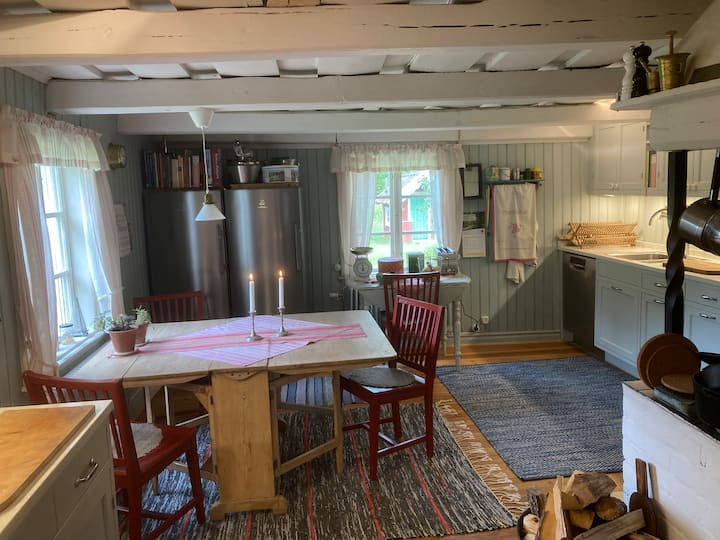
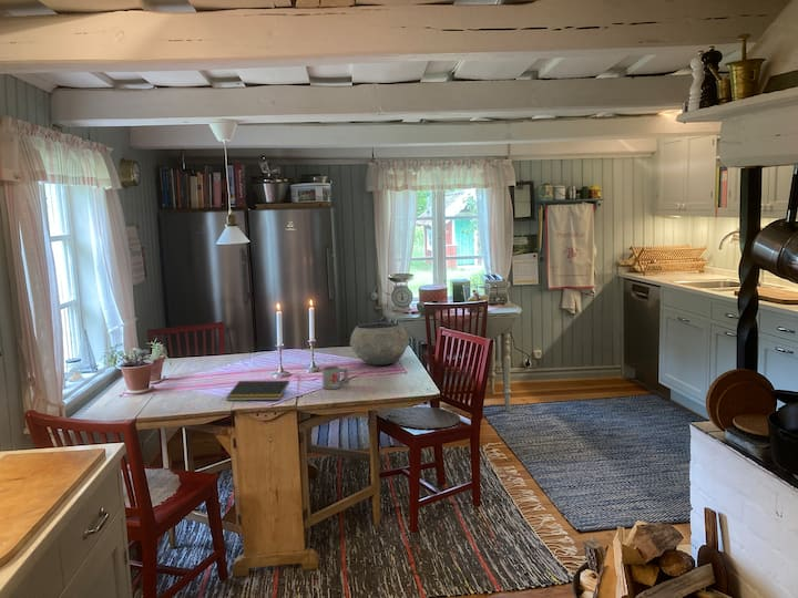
+ notepad (258, 390)
+ mug (336, 377)
+ ceramic bowl (379, 343)
